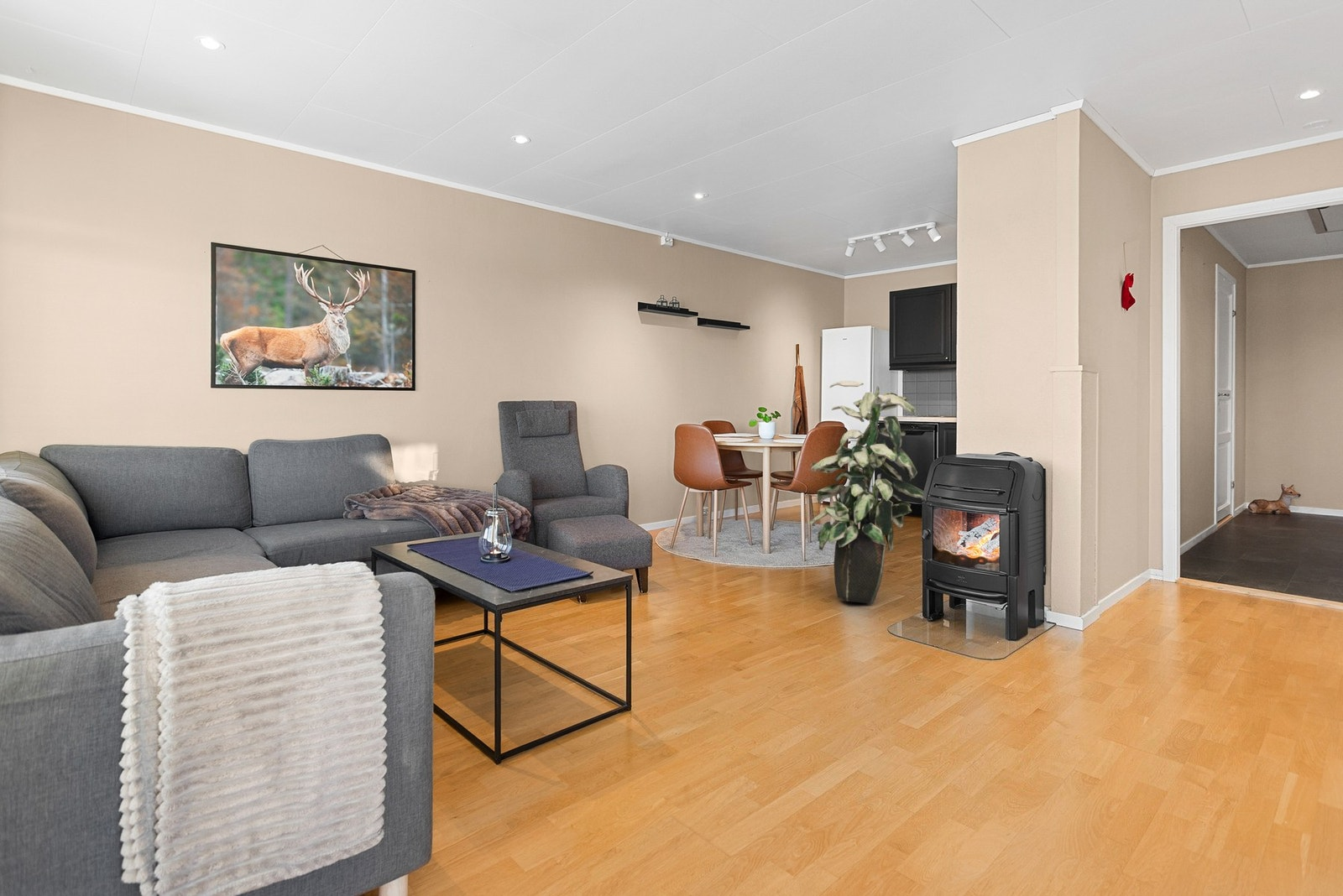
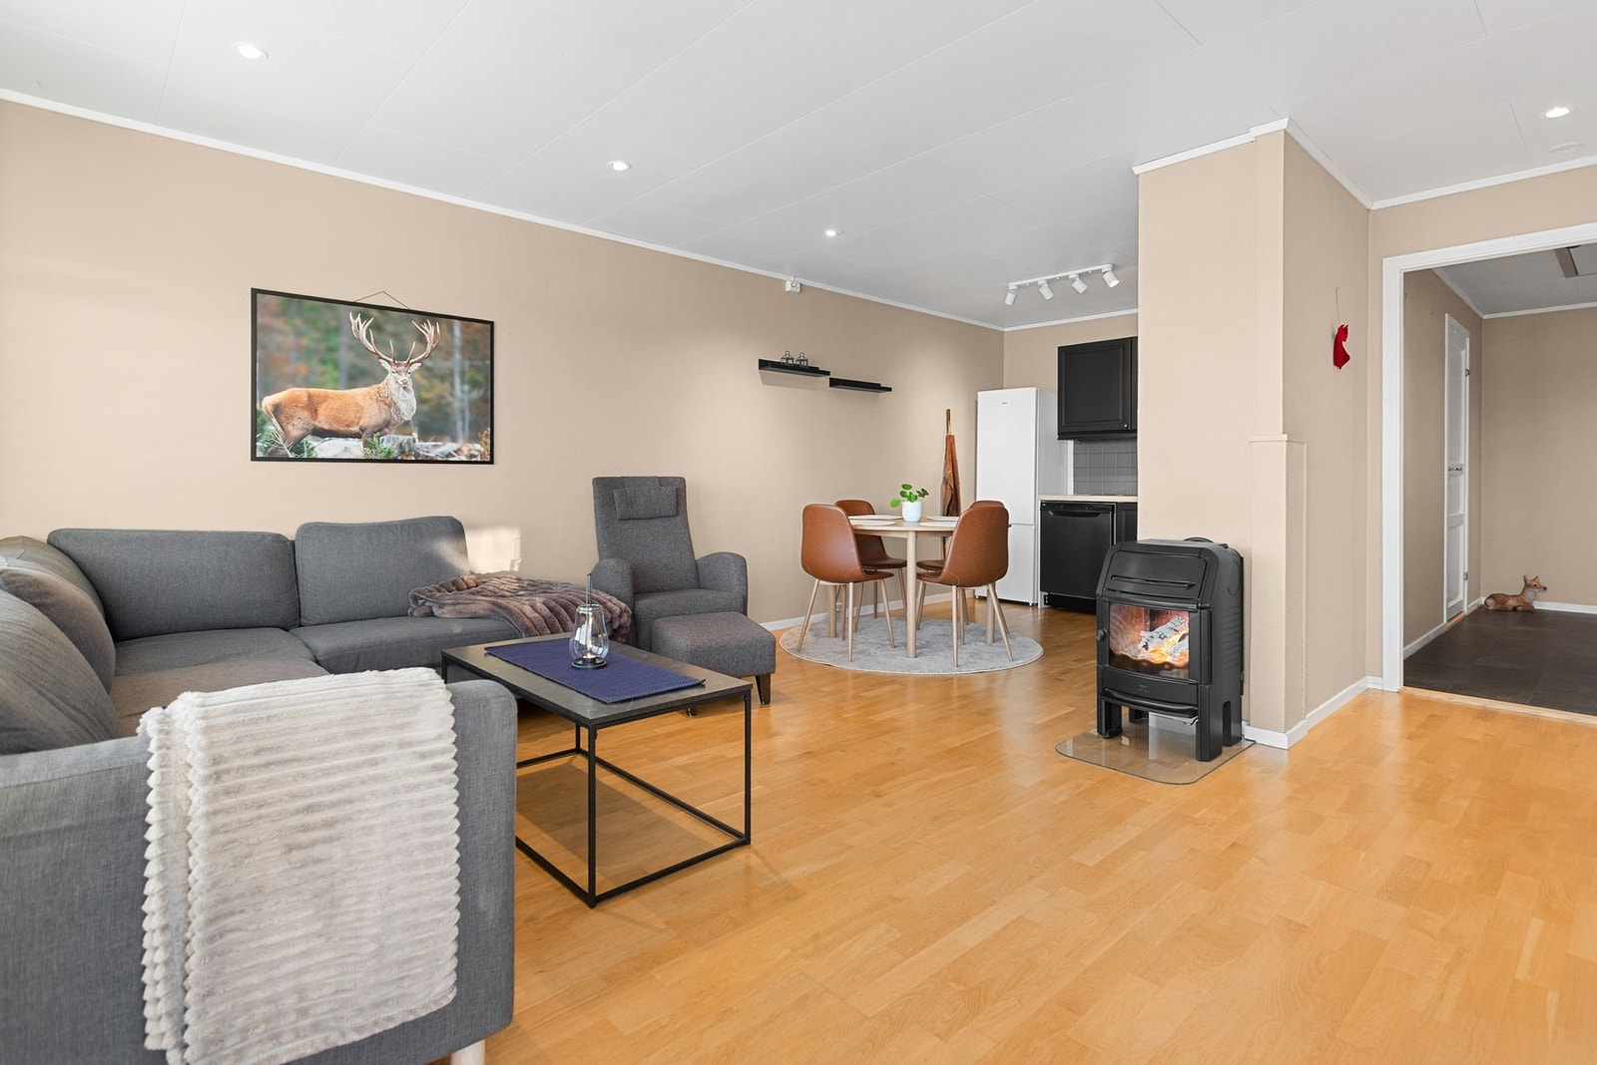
- indoor plant (860, 490)
